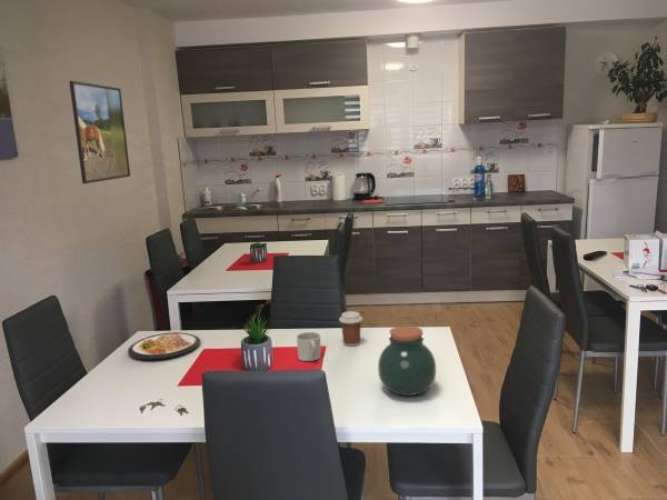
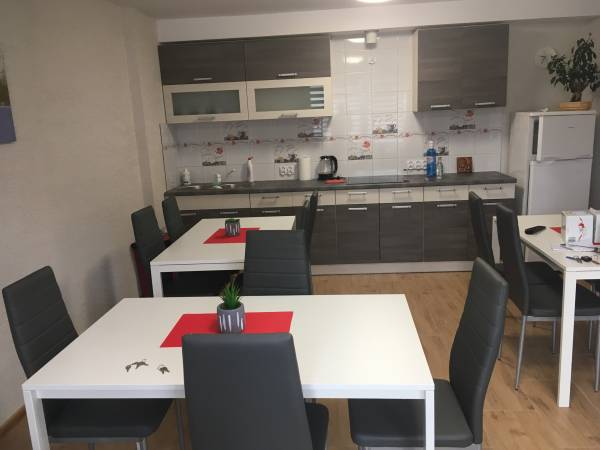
- dish (165, 343)
- coffee cup (350, 328)
- jar (406, 360)
- mug (309, 348)
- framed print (102, 132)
